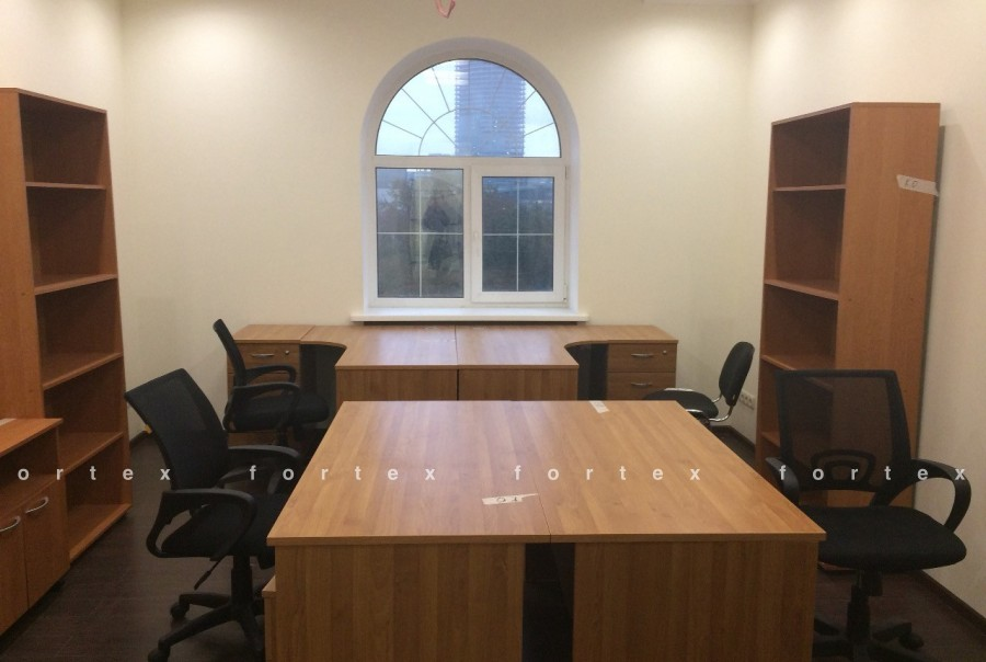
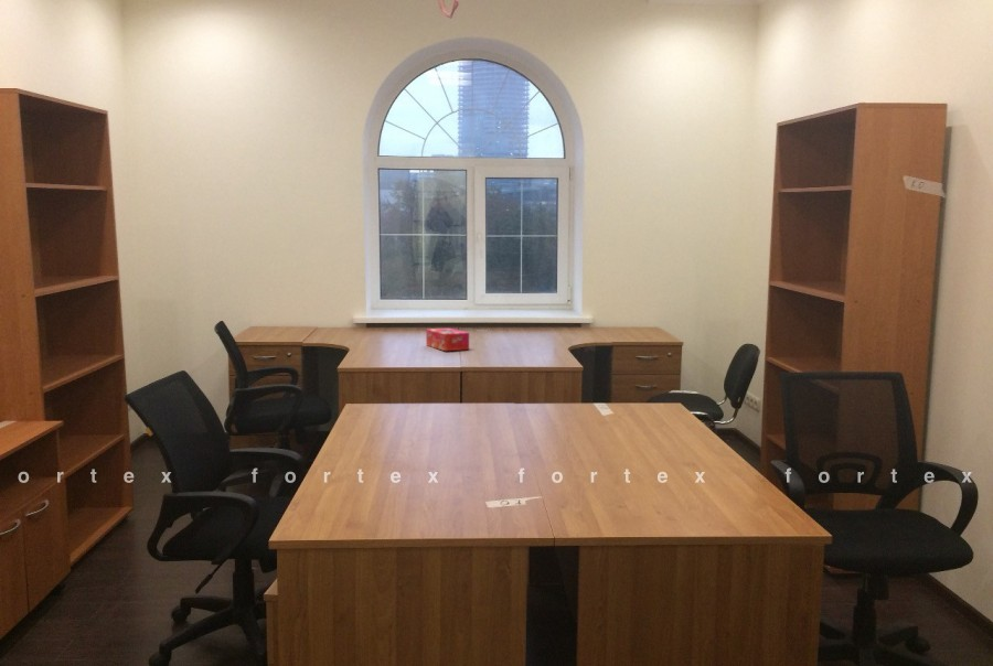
+ tissue box (447, 339)
